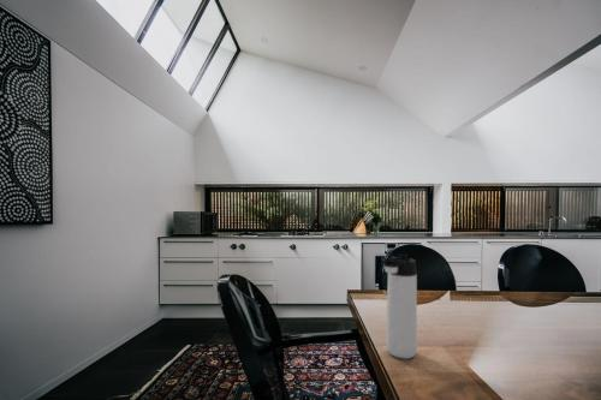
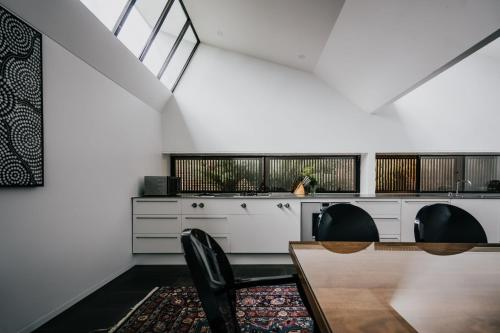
- thermos bottle (397, 304)
